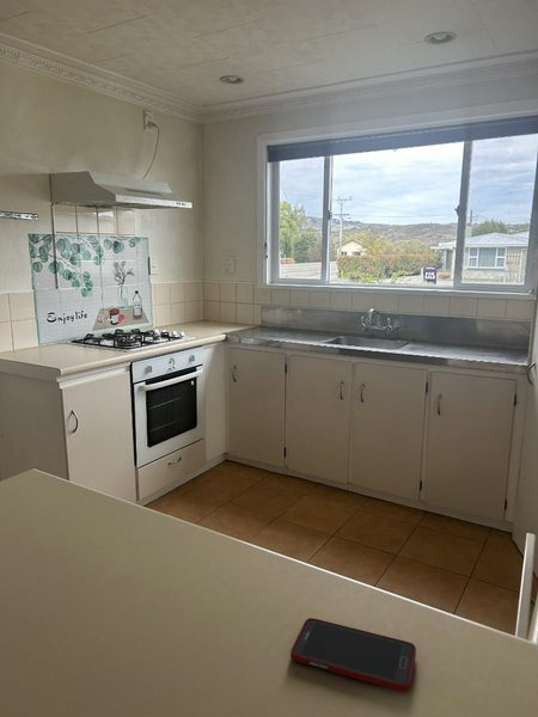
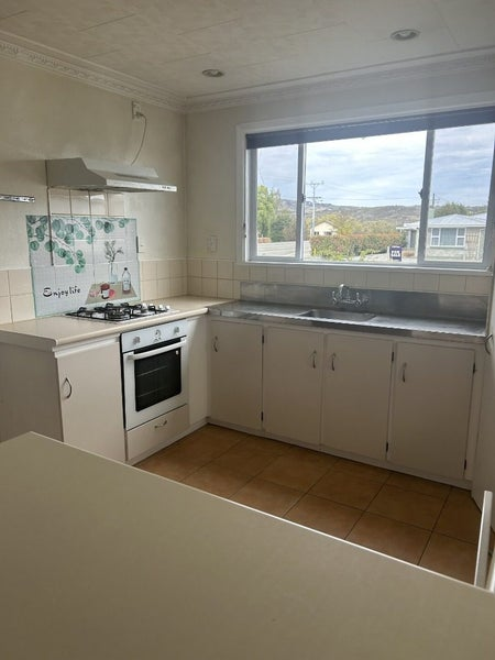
- cell phone (353, 651)
